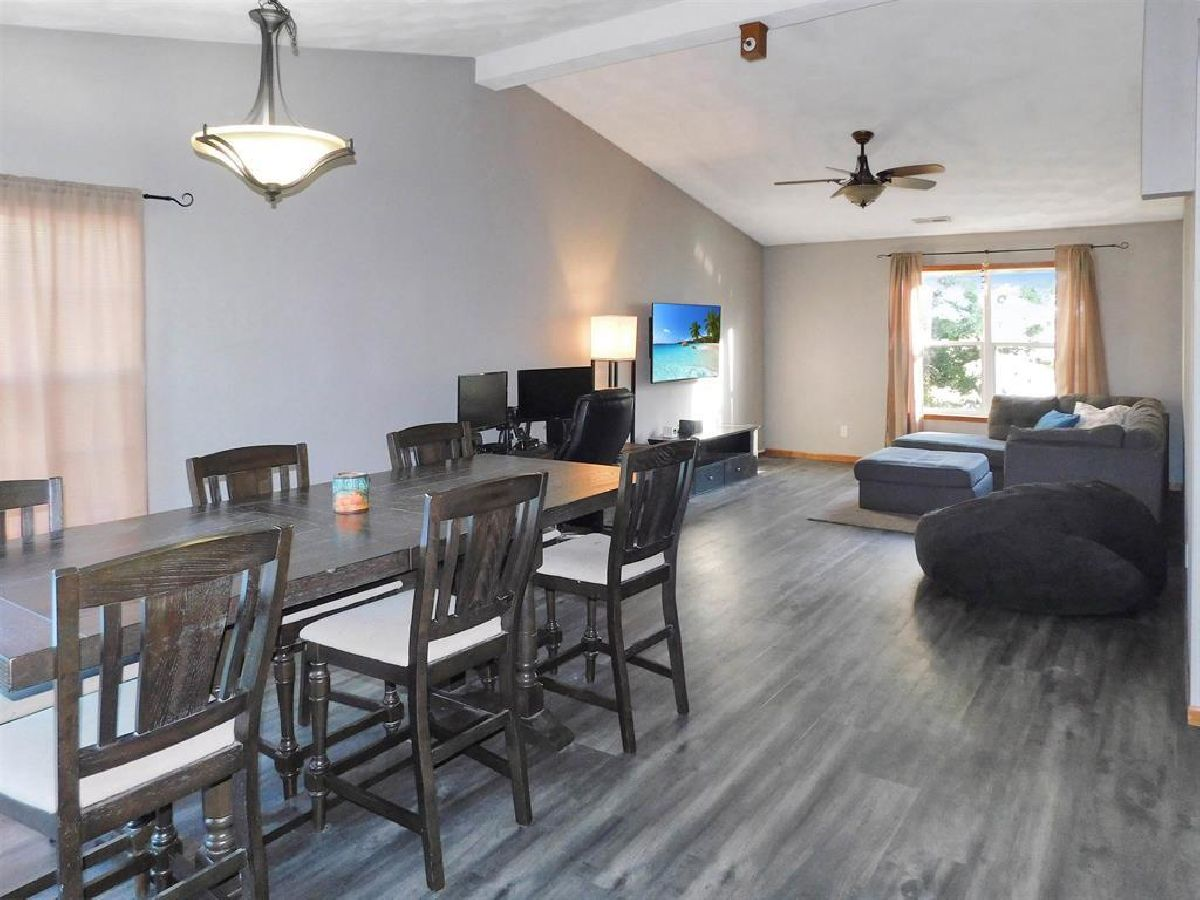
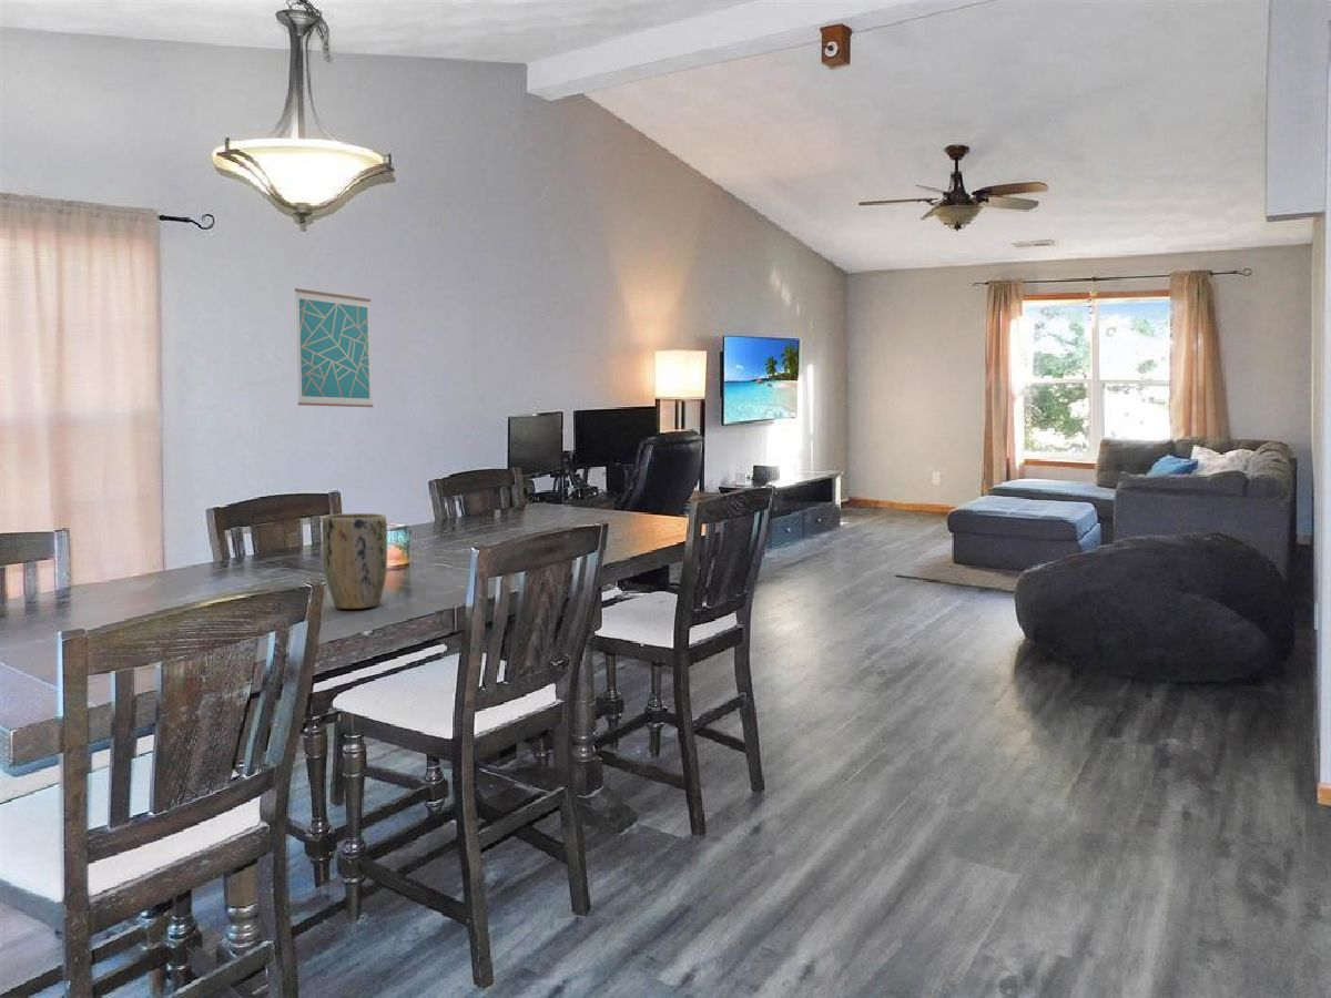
+ plant pot (355, 560)
+ wall art (335, 349)
